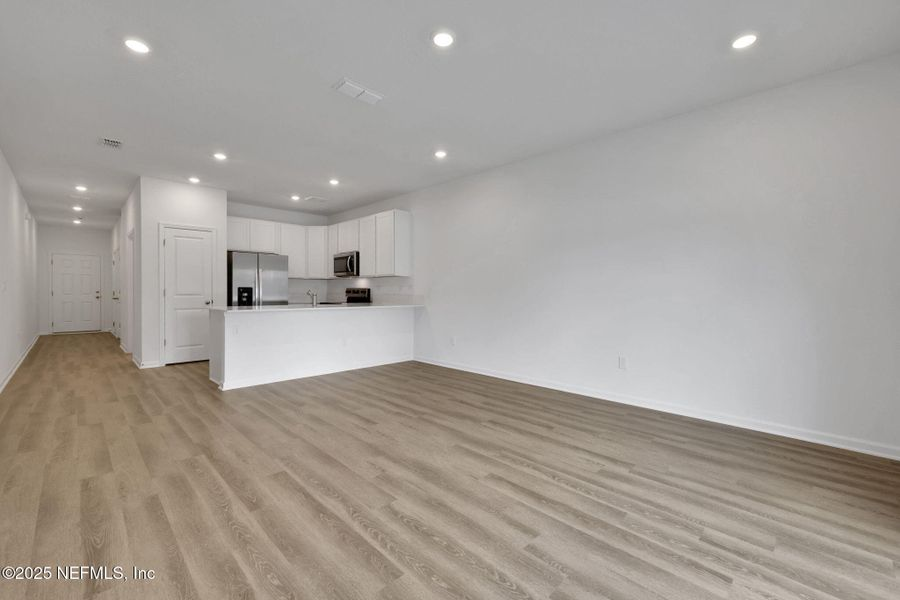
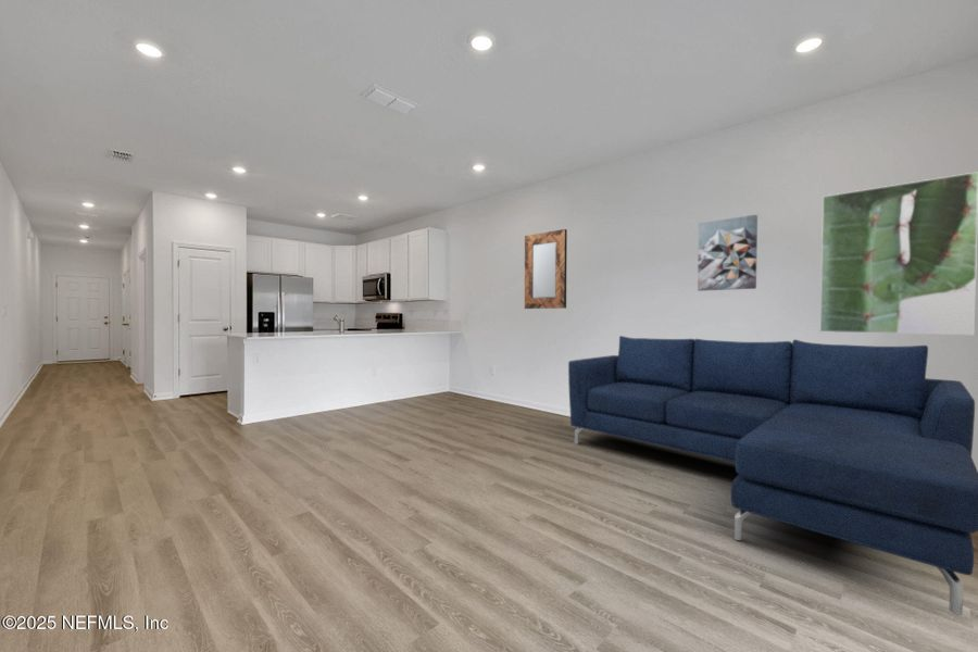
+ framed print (891, 259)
+ wall art (726, 254)
+ sofa (713, 410)
+ home mirror (544, 271)
